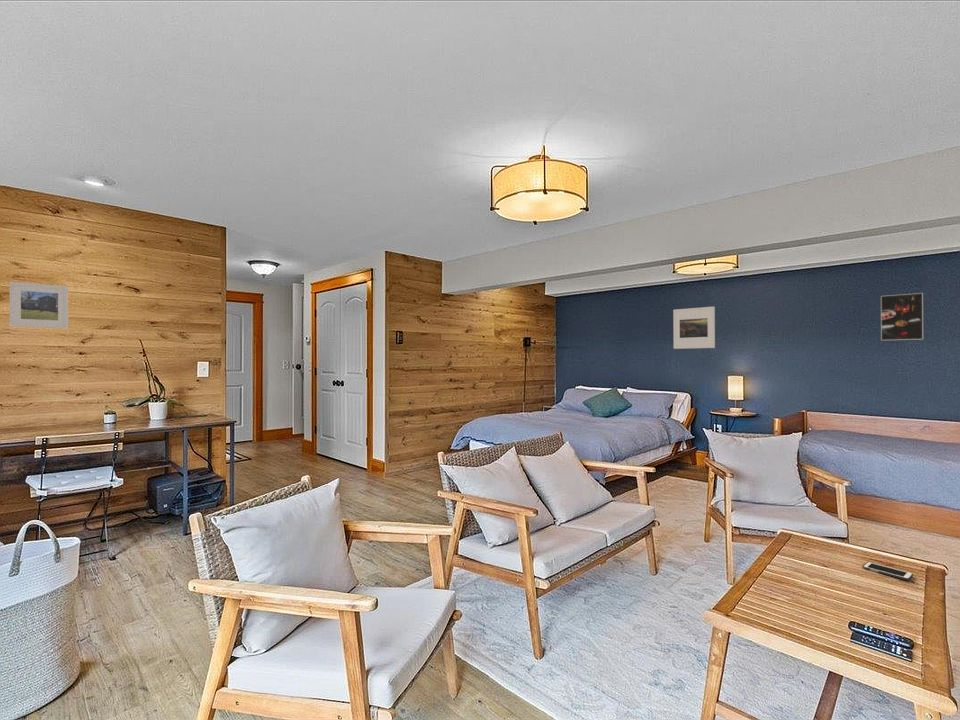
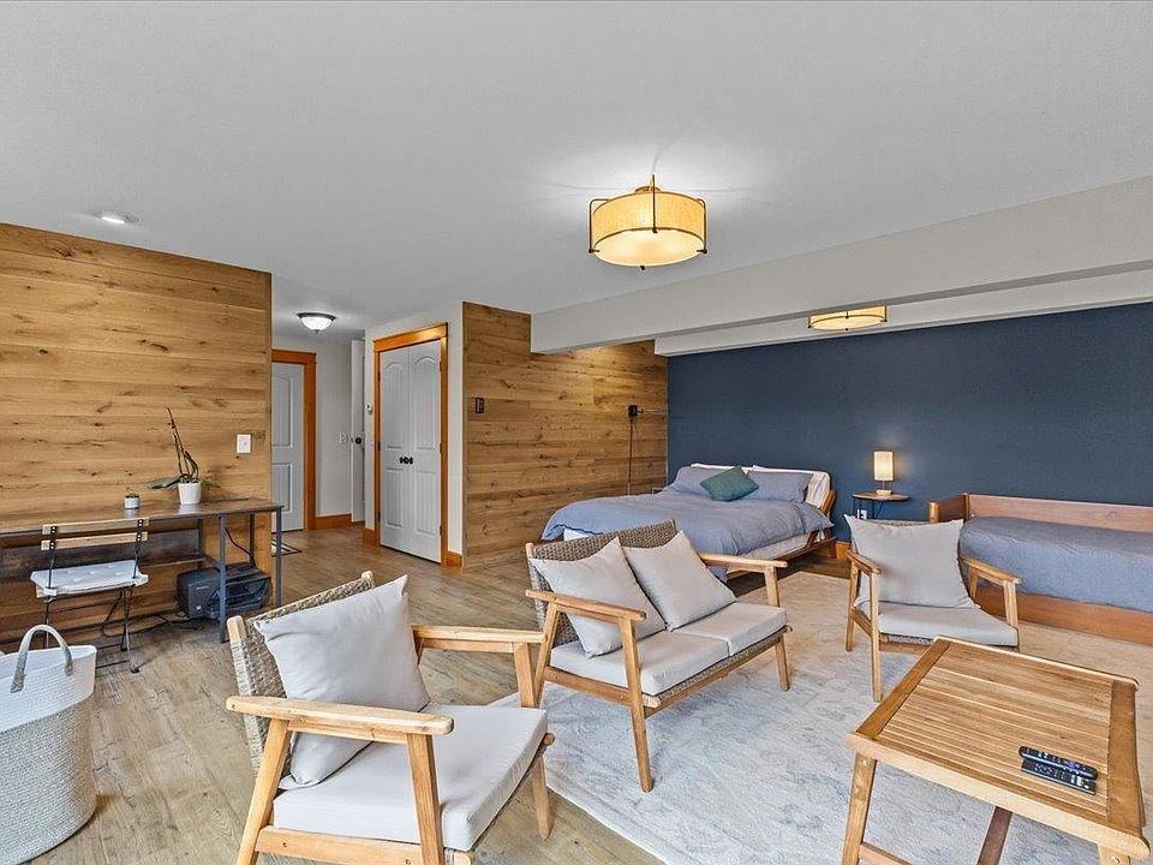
- cell phone (887, 570)
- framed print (693, 328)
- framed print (901, 317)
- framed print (39, 305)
